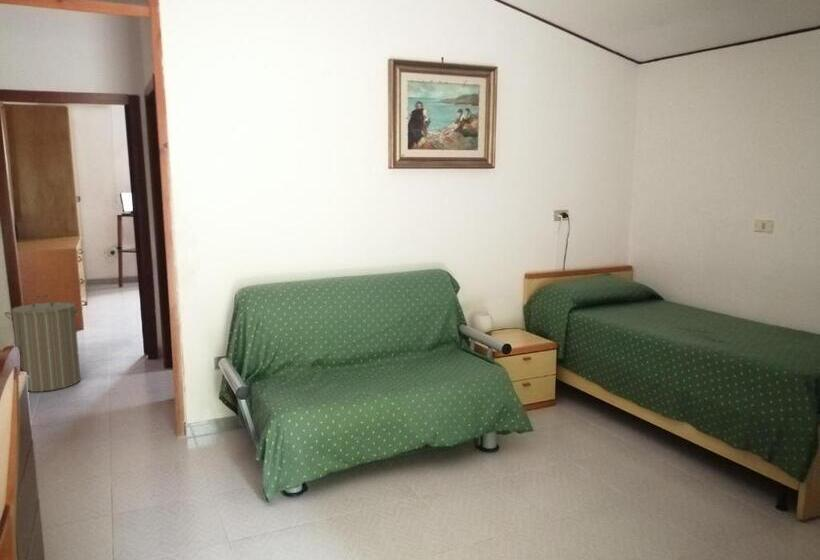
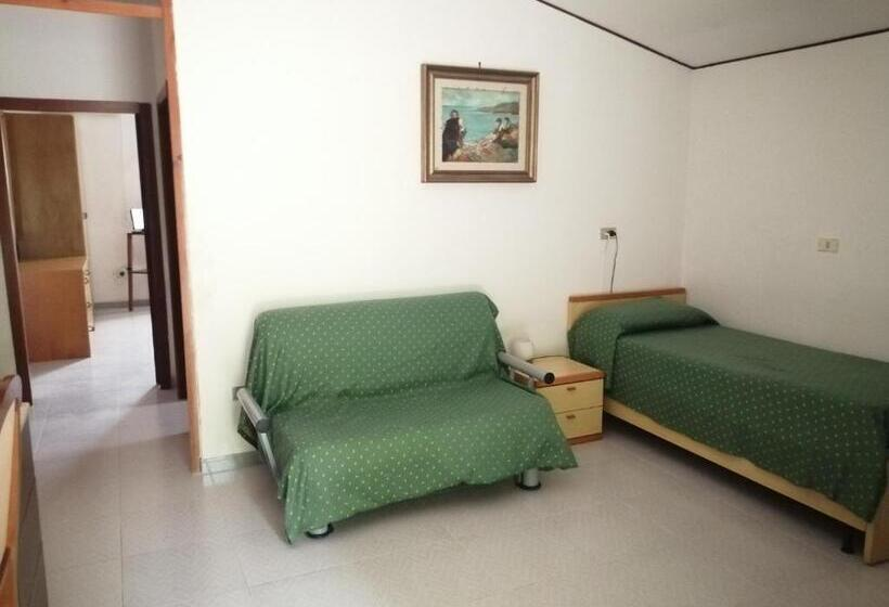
- laundry hamper (46, 339)
